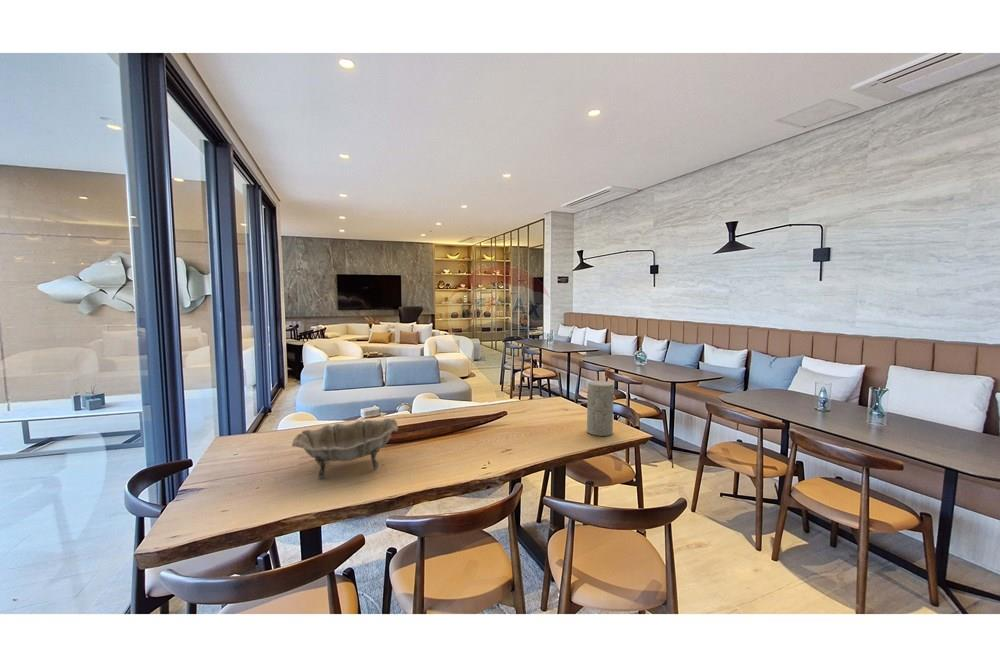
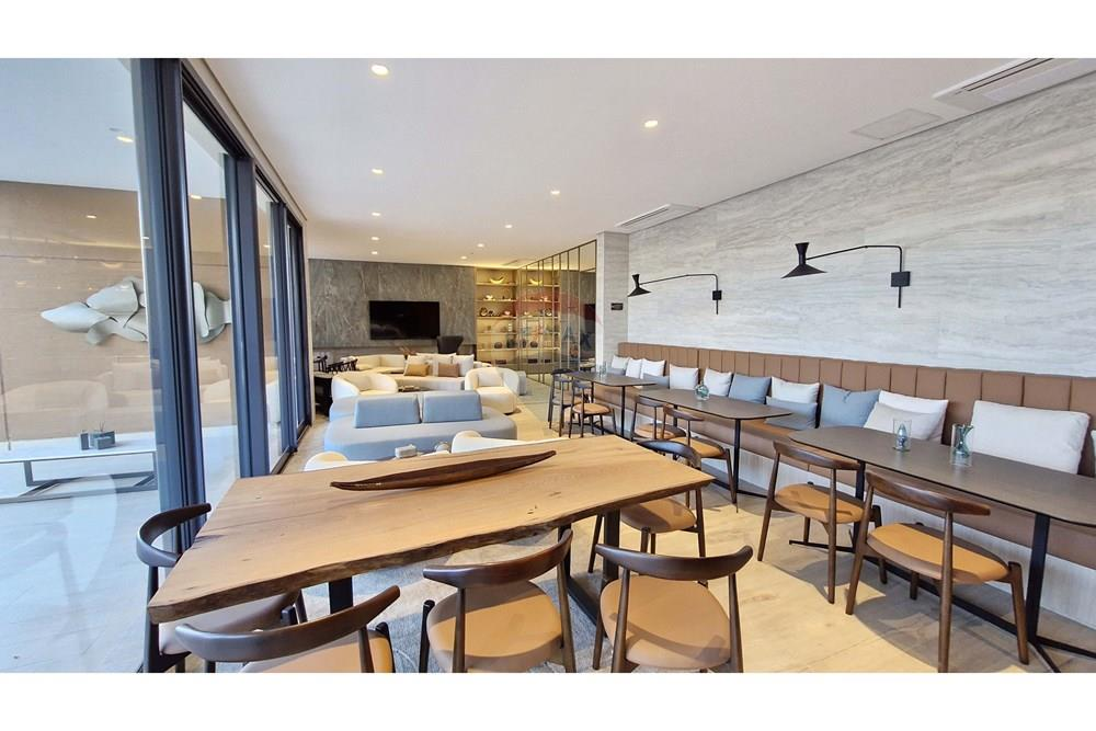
- decorative bowl (347, 447)
- decorative vase (600, 407)
